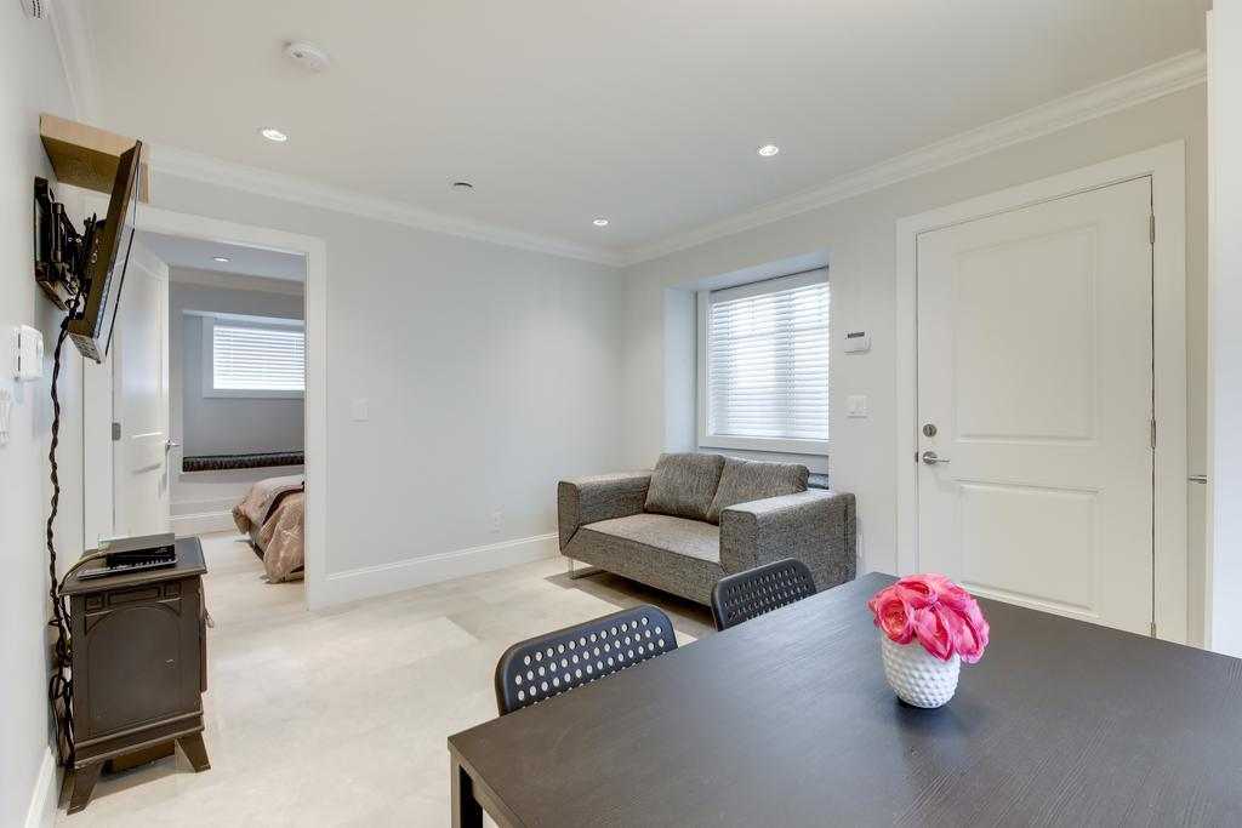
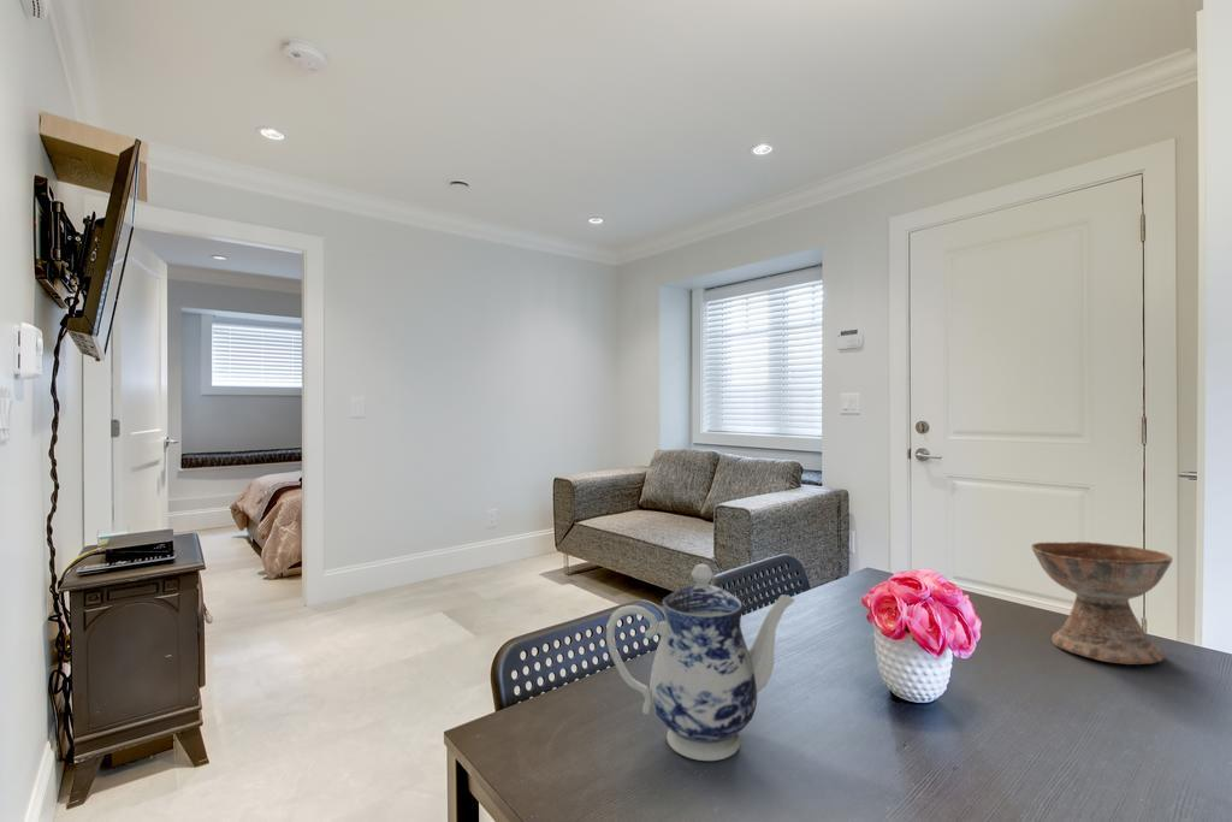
+ teapot (703, 651)
+ ceramic bowl (1097, 597)
